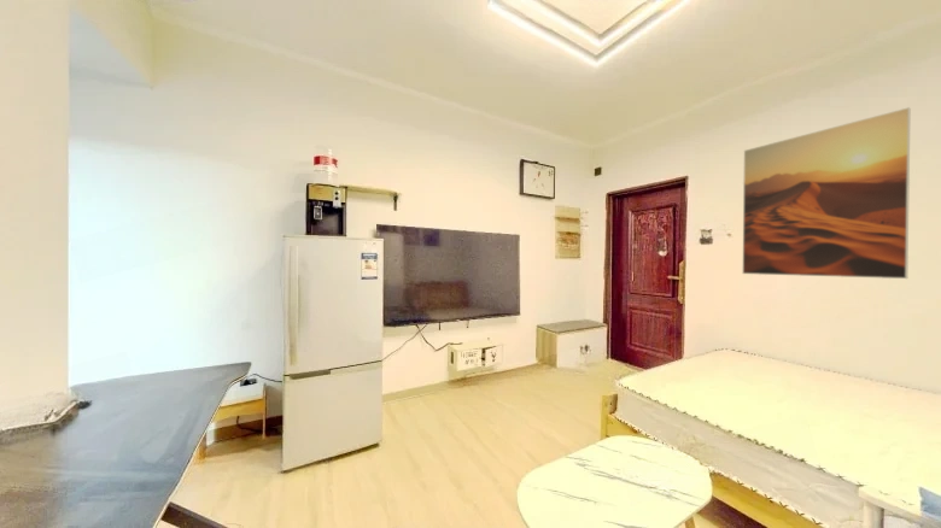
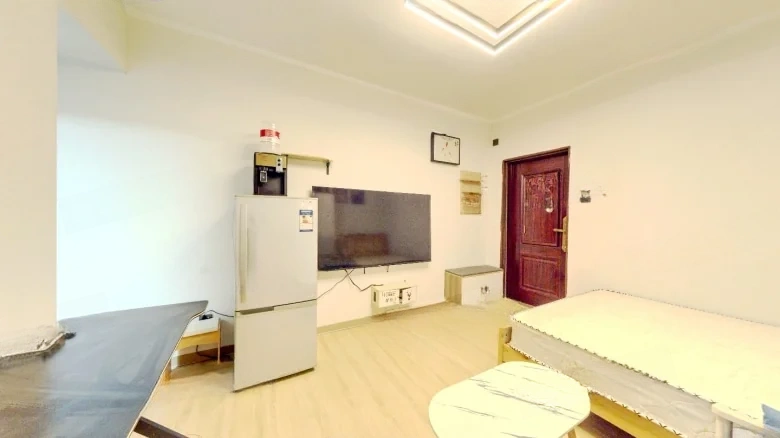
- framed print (812, 204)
